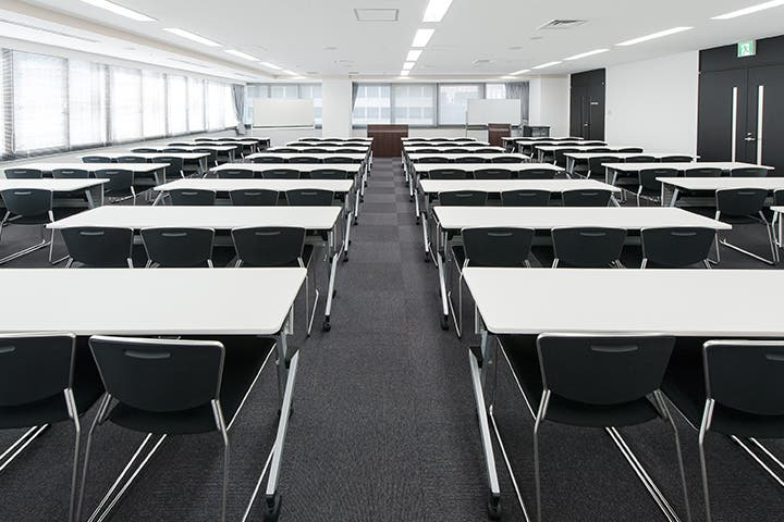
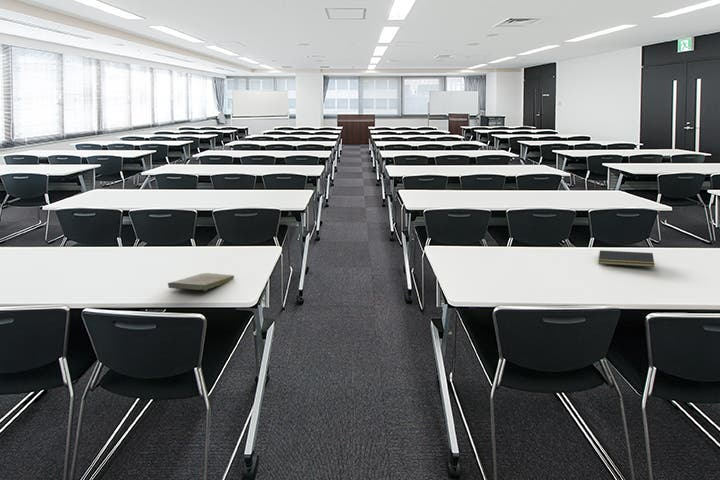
+ book (202, 281)
+ notepad (625, 258)
